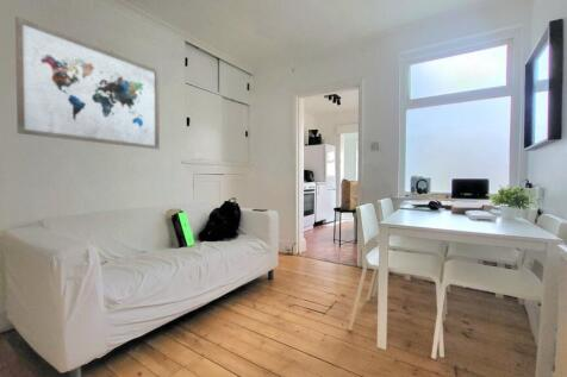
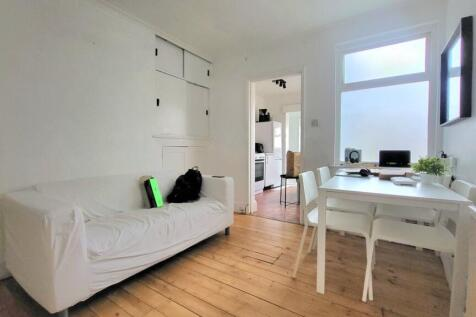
- wall art (101, 95)
